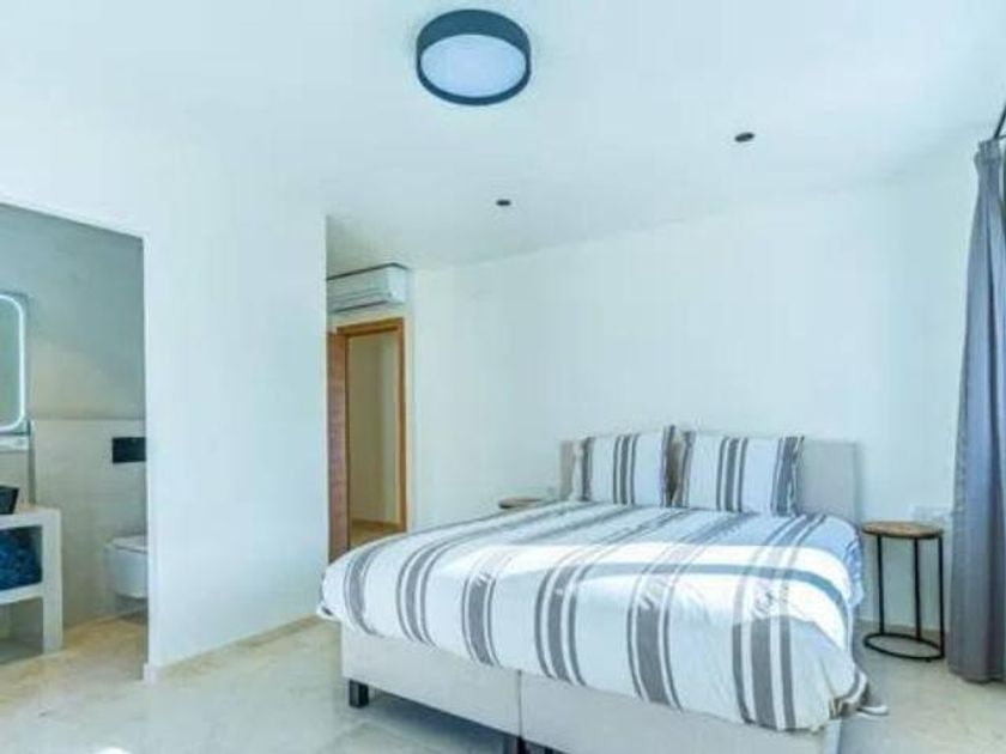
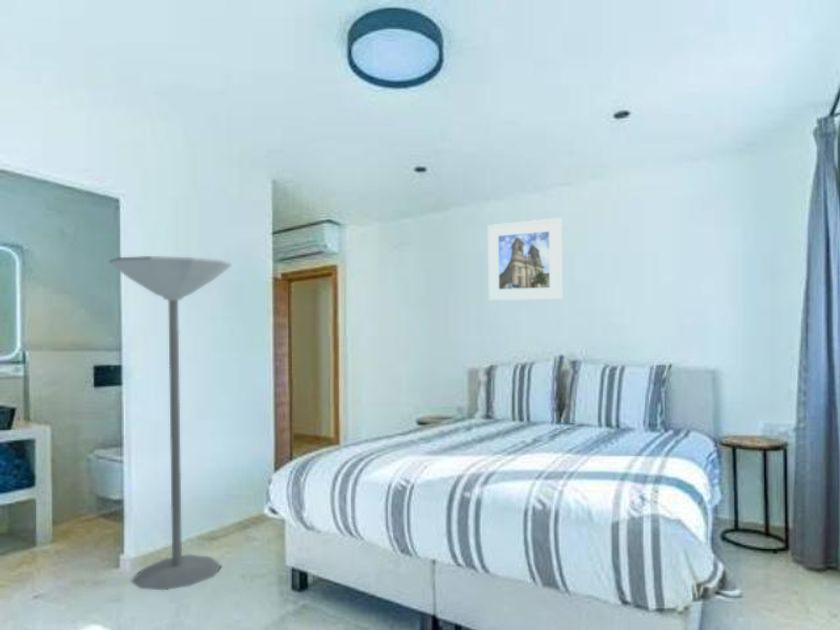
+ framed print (523, 261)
+ floor lamp (174, 417)
